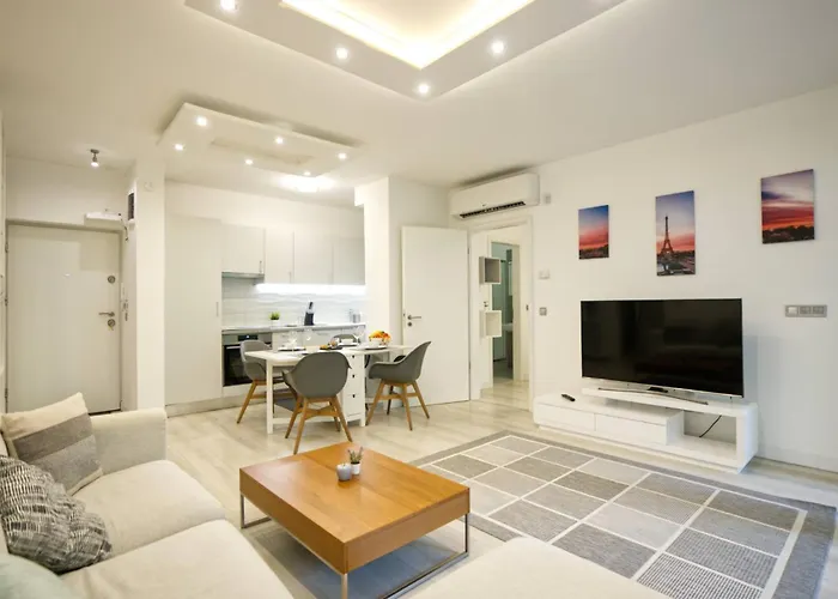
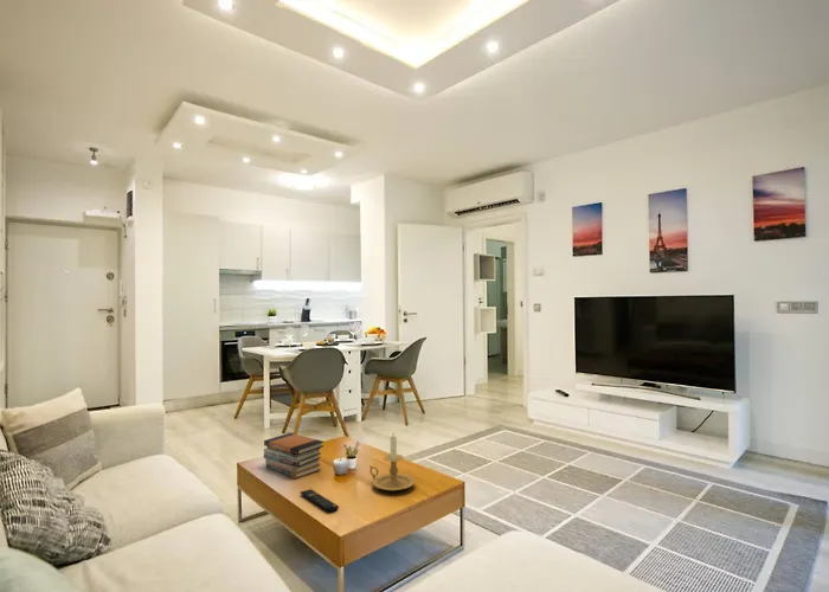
+ candle holder (393, 459)
+ book stack (293, 453)
+ remote control (319, 500)
